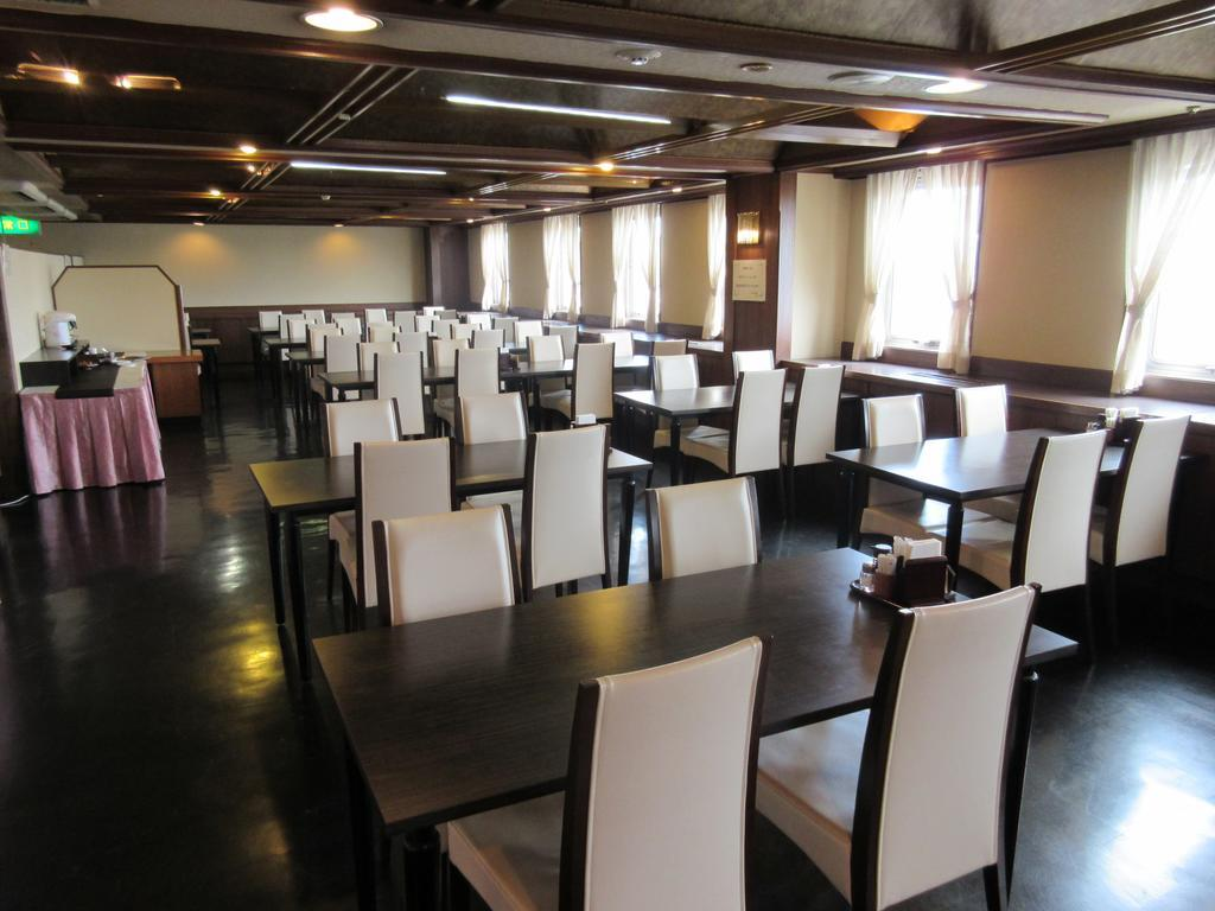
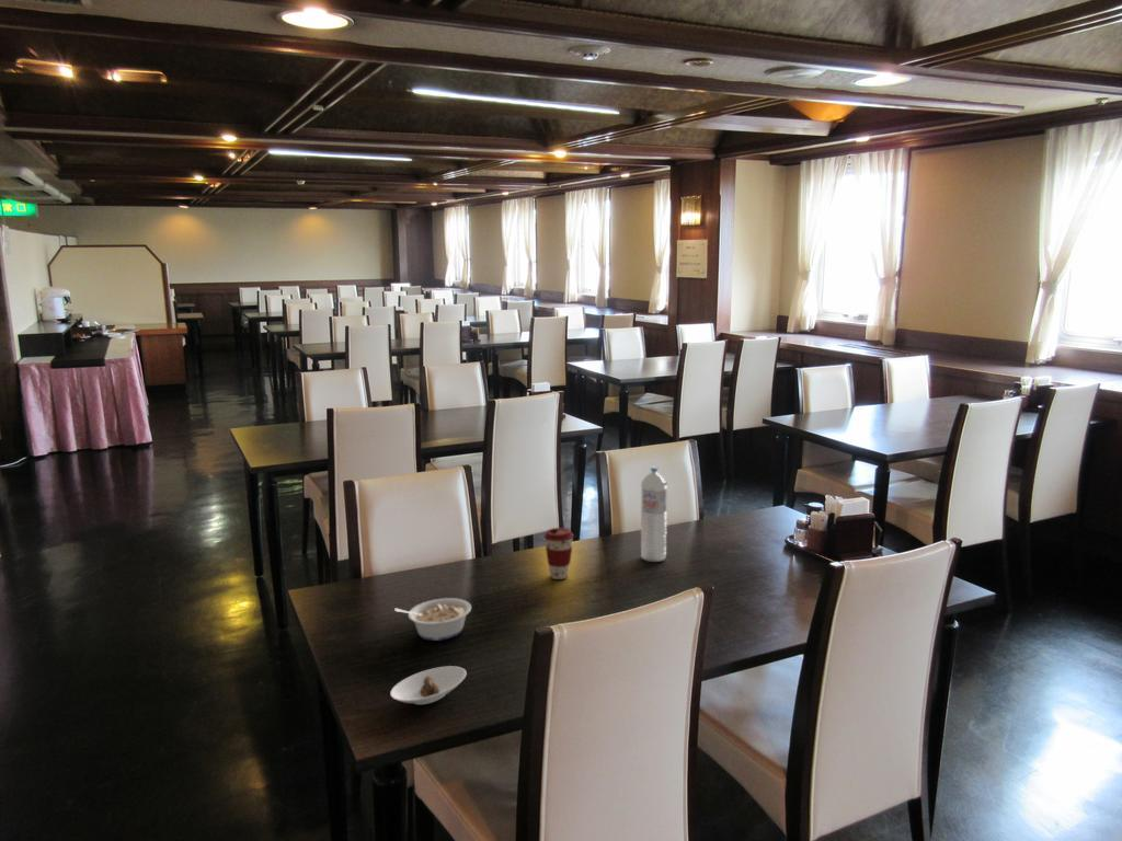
+ water bottle (653, 512)
+ coffee cup (559, 553)
+ saucer (430, 688)
+ legume (437, 619)
